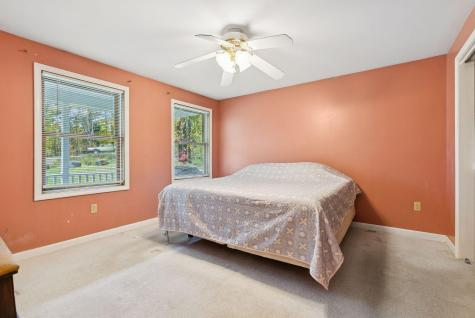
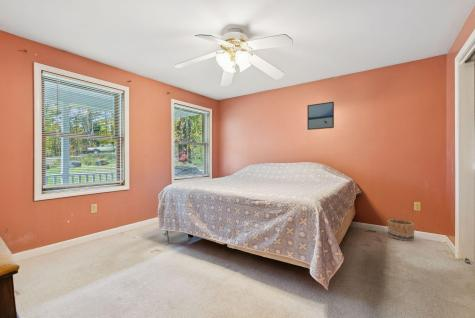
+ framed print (320, 116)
+ basket (400, 229)
